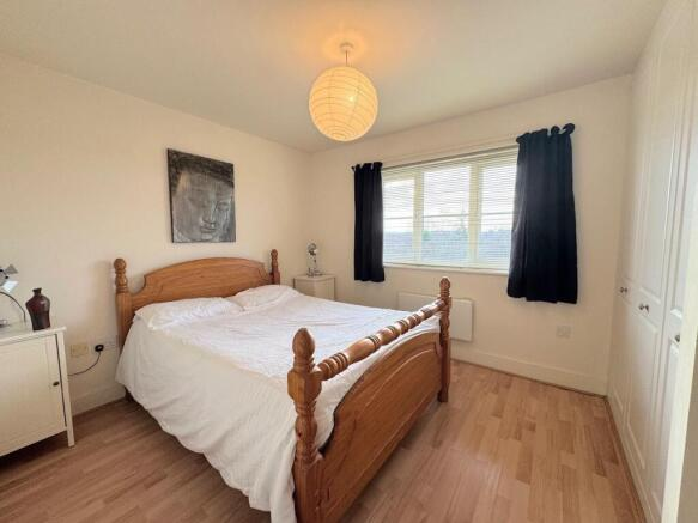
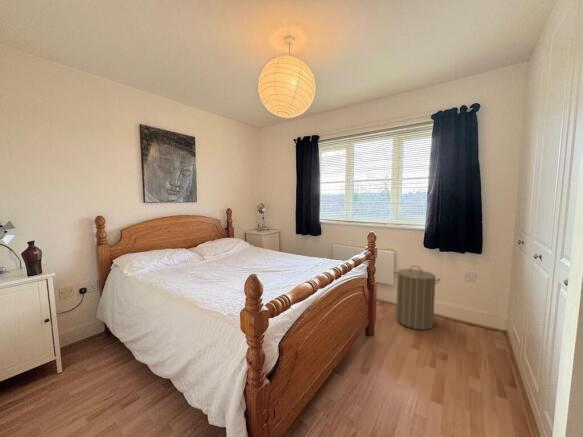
+ laundry hamper (415, 293)
